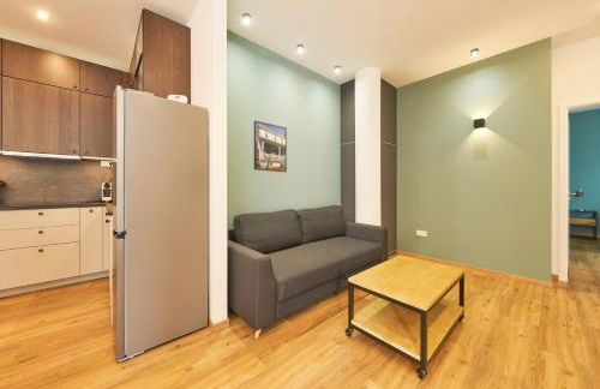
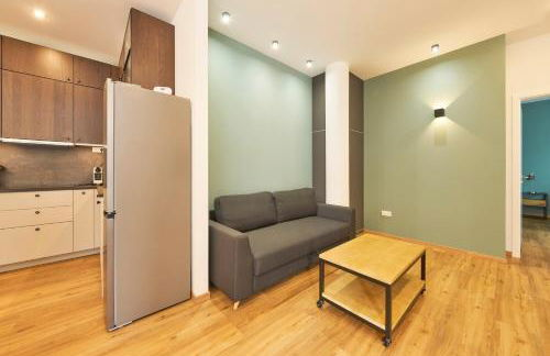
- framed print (270, 148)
